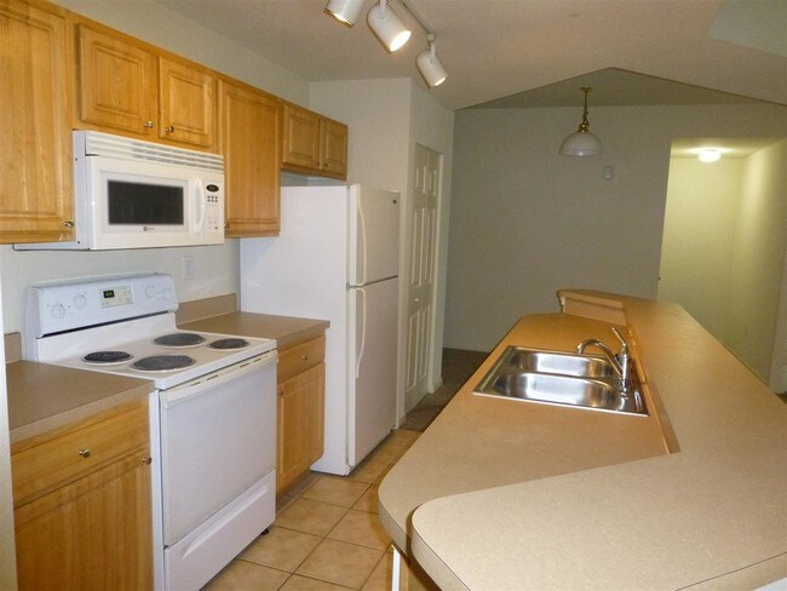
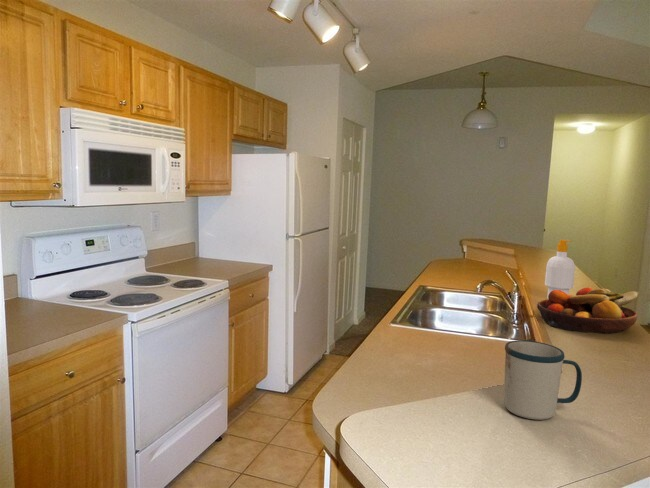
+ fruit bowl (586, 304)
+ soap bottle (560, 270)
+ mug (538, 380)
